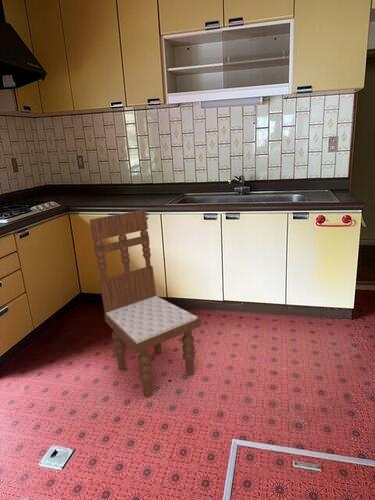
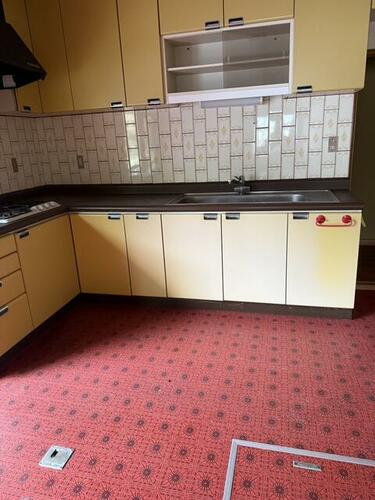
- dining chair (144, 299)
